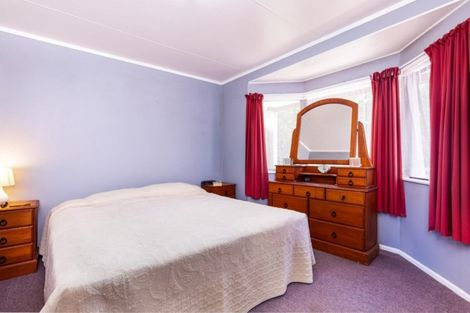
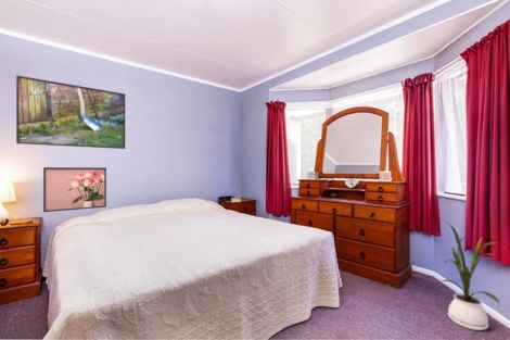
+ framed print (76, 115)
+ house plant (466, 273)
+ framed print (76, 188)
